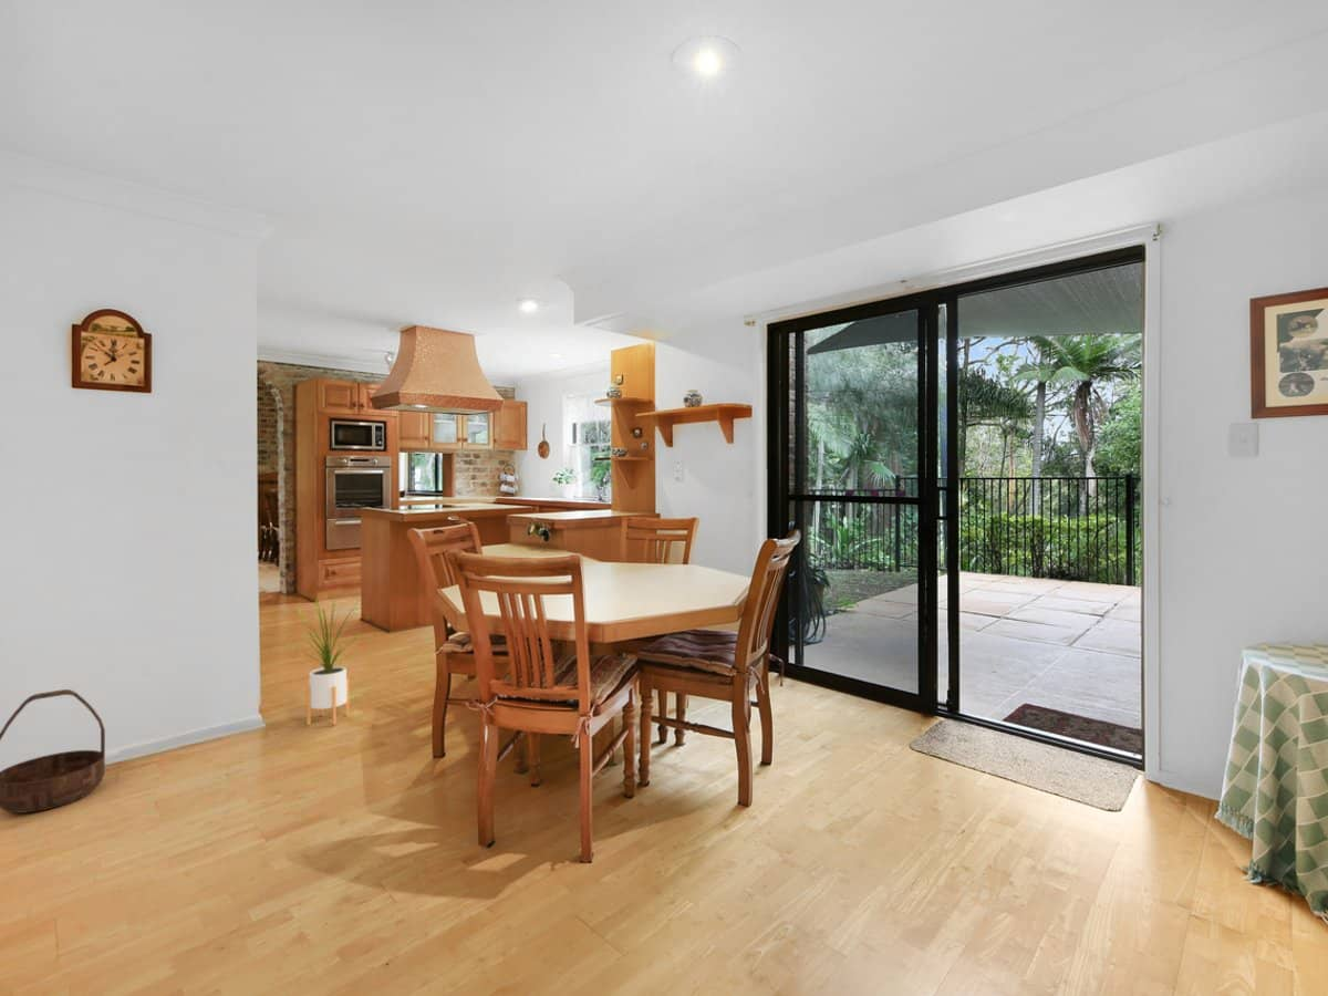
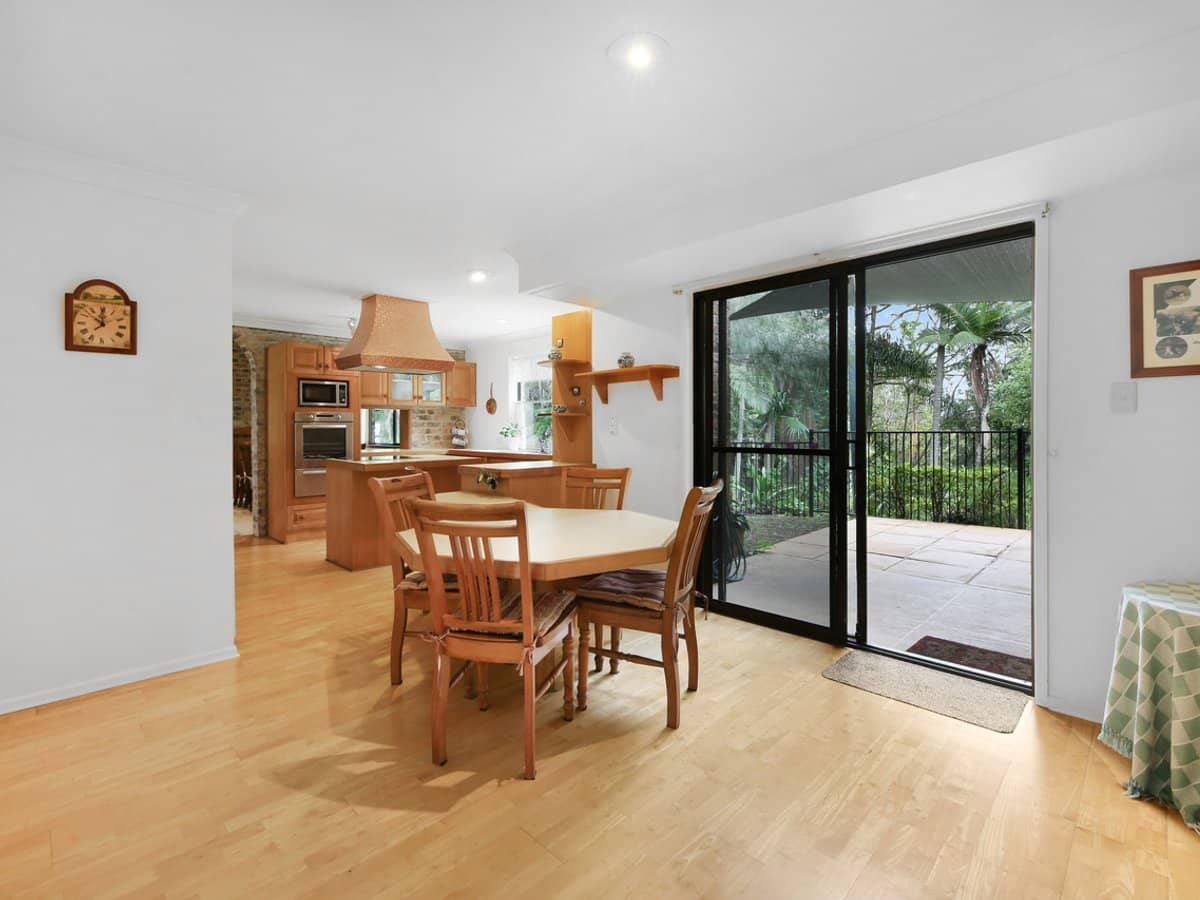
- house plant (329, 654)
- basket (53, 754)
